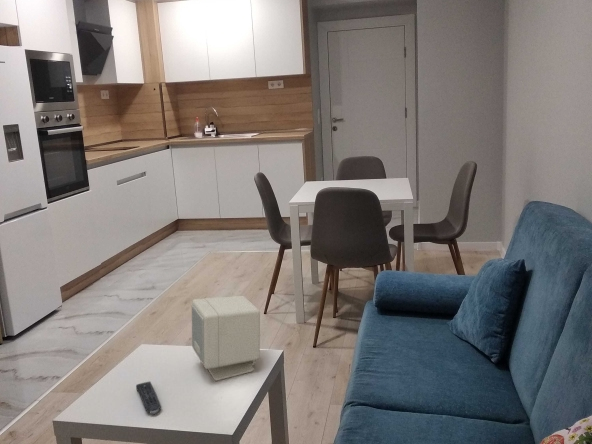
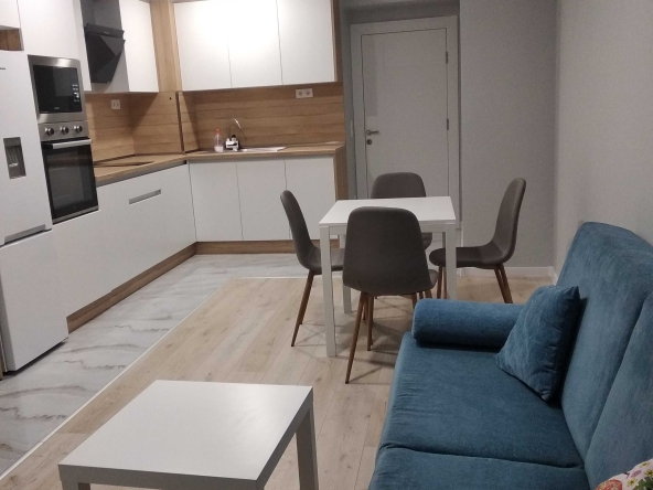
- remote control (148, 397)
- speaker (225, 335)
